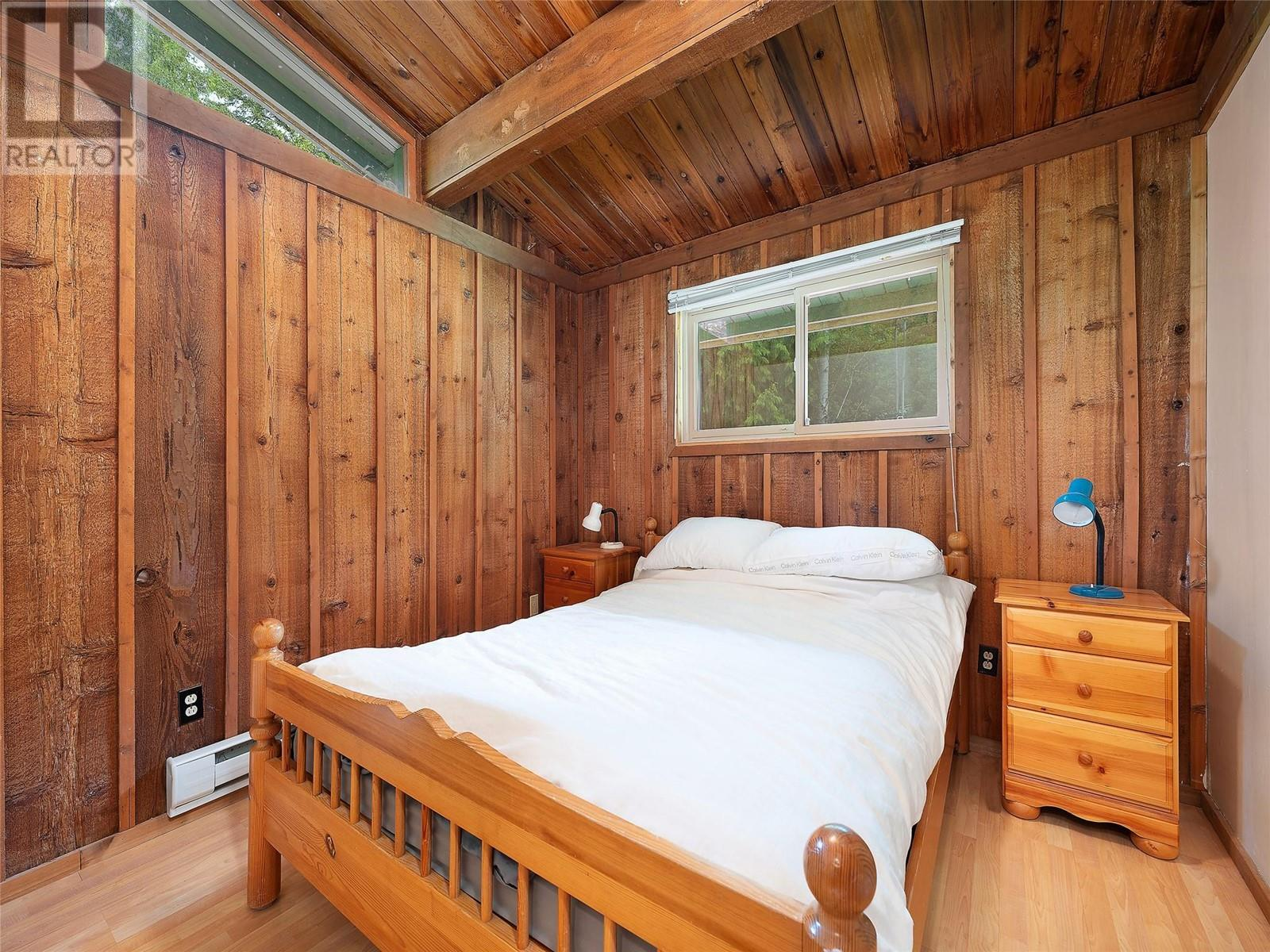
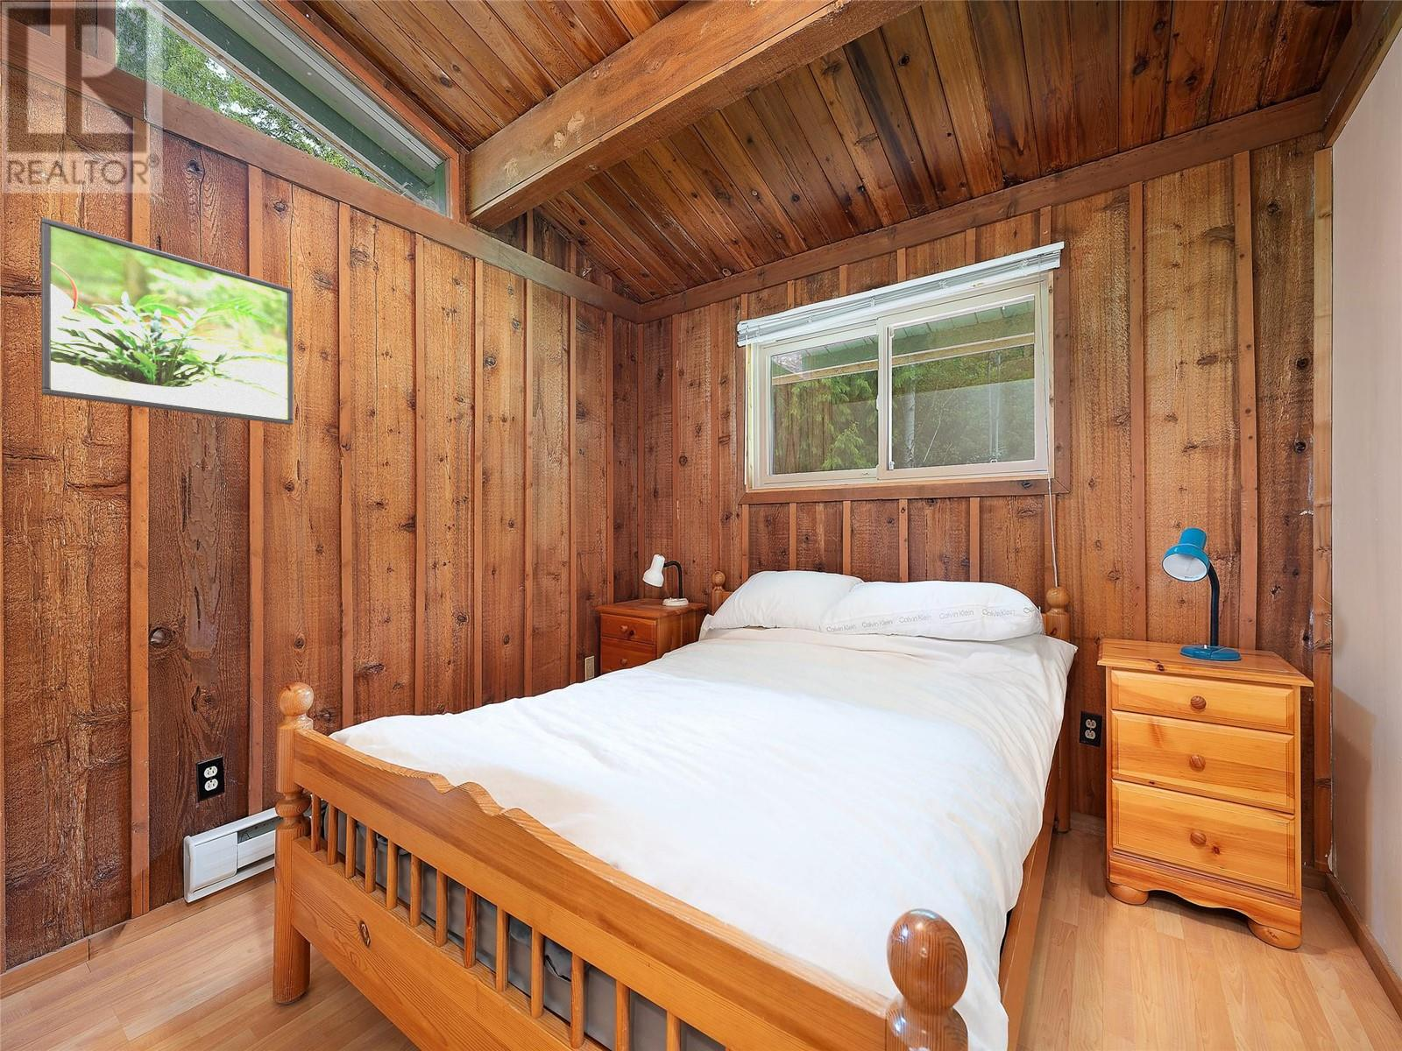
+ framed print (183, 335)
